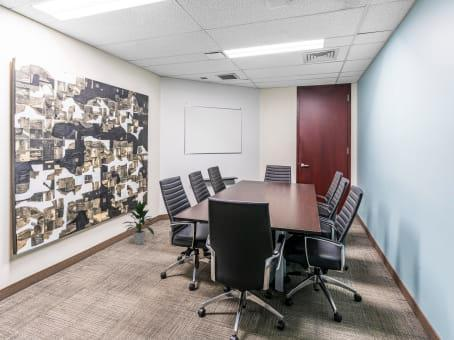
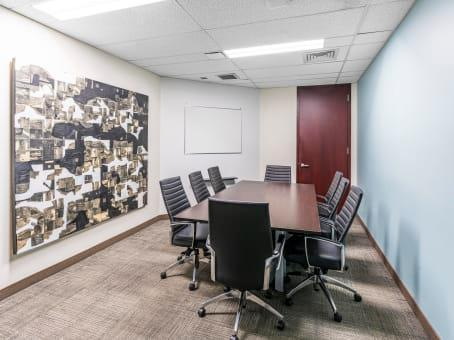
- indoor plant (140, 222)
